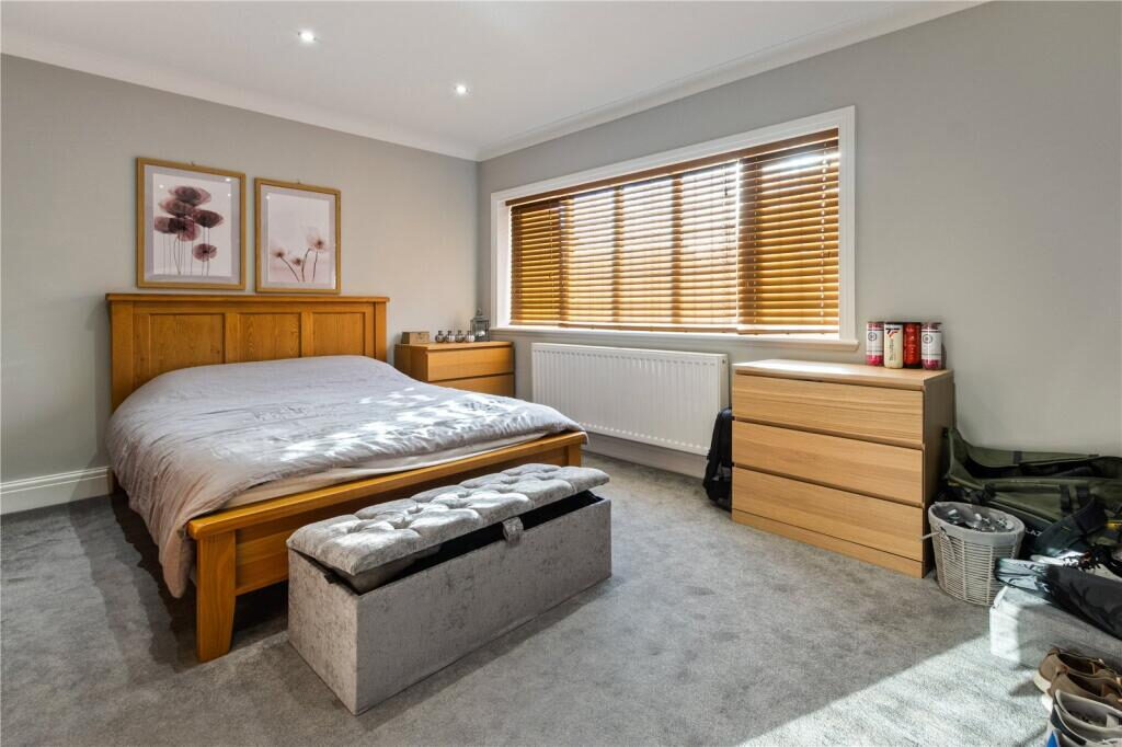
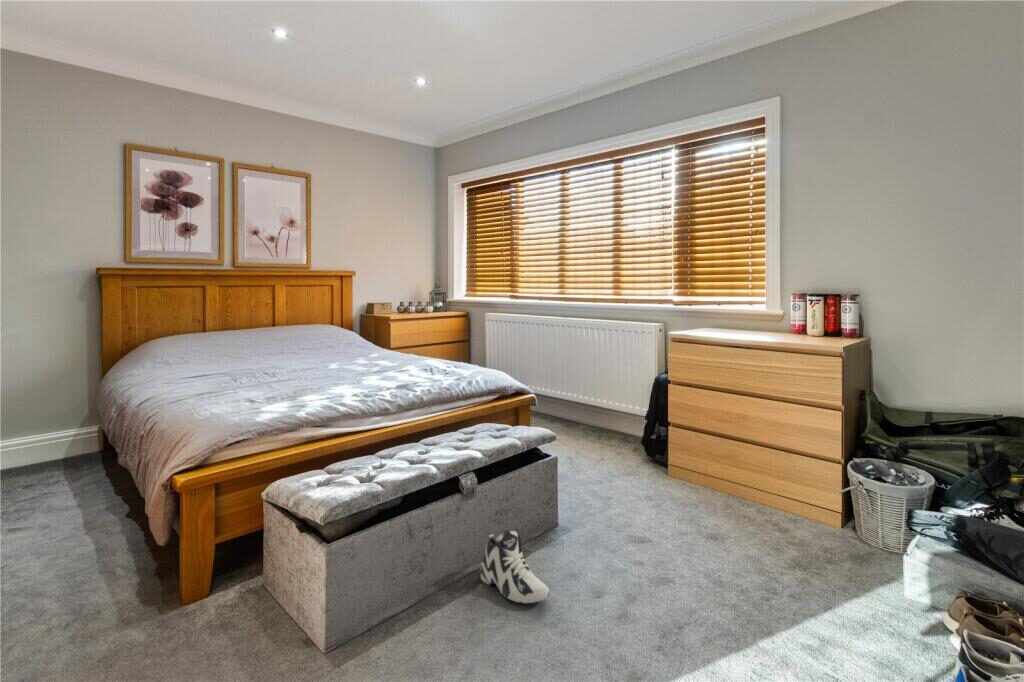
+ sneaker (513, 561)
